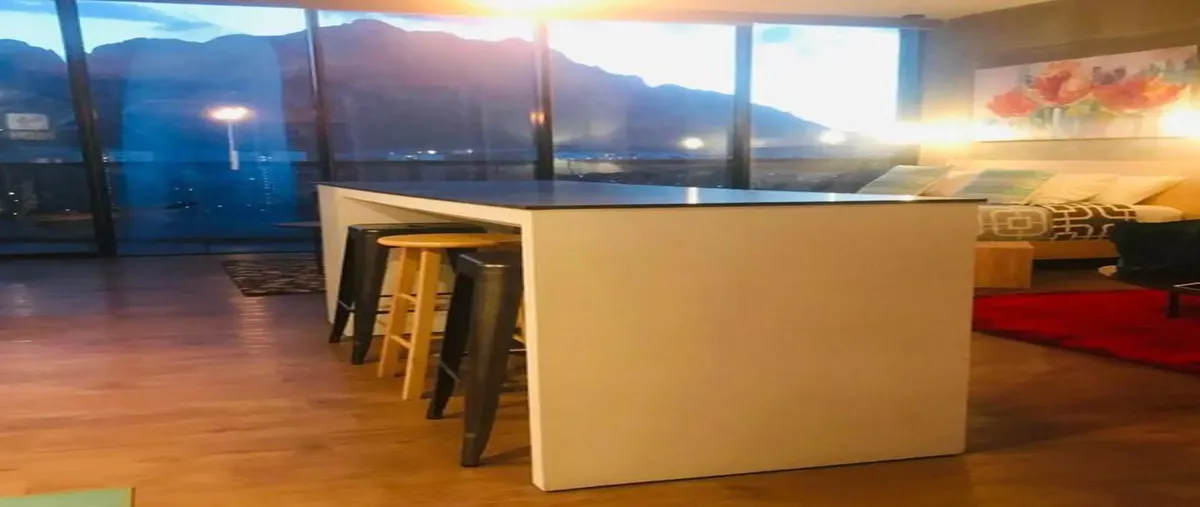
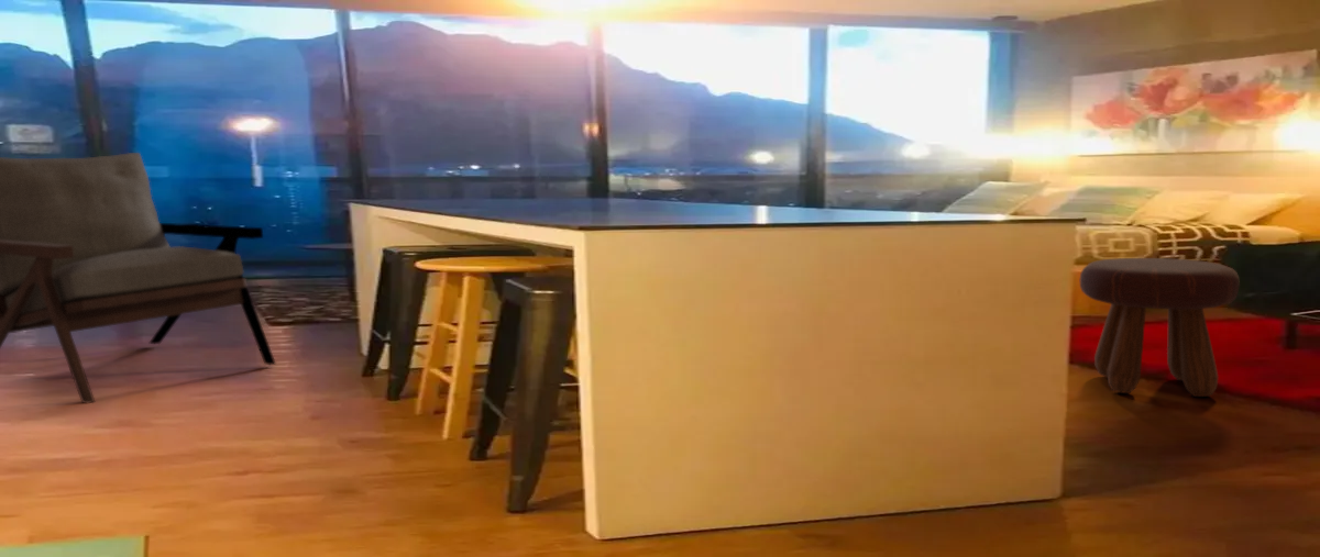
+ footstool (1144, 324)
+ armchair (114, 263)
